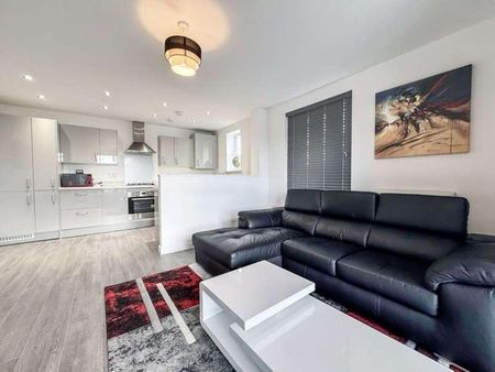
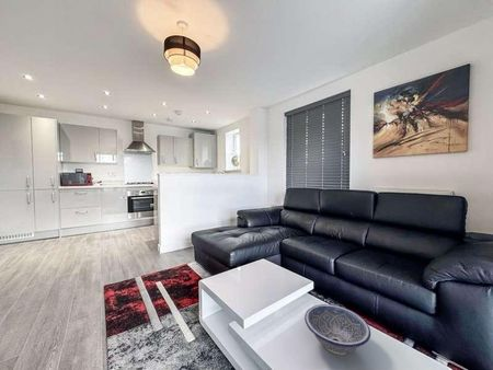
+ decorative bowl (335, 333)
